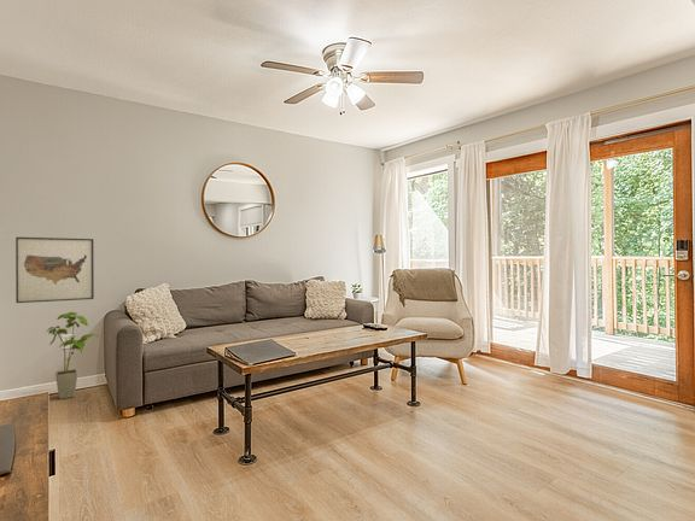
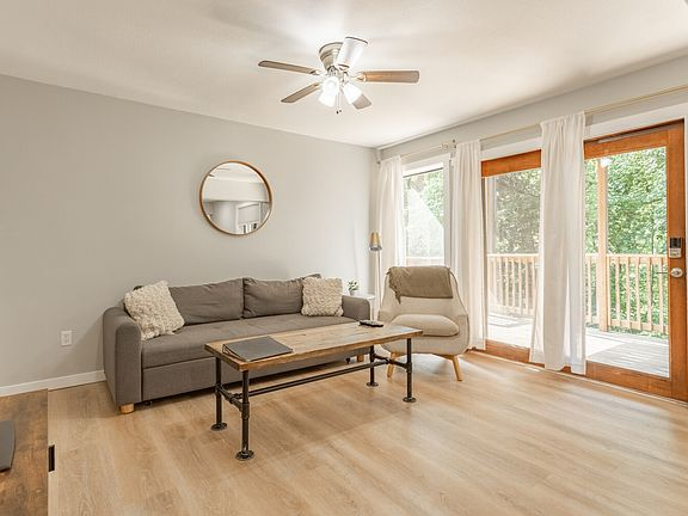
- wall art (56, 269)
- house plant (72, 353)
